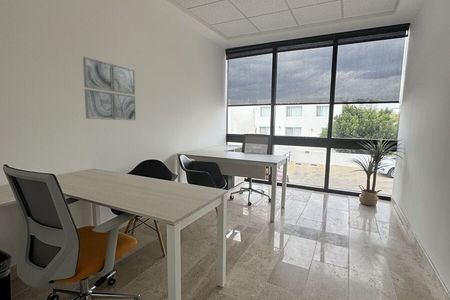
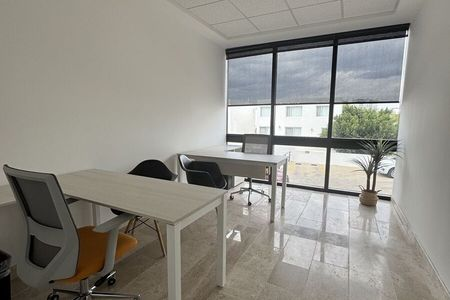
- wall art (112, 91)
